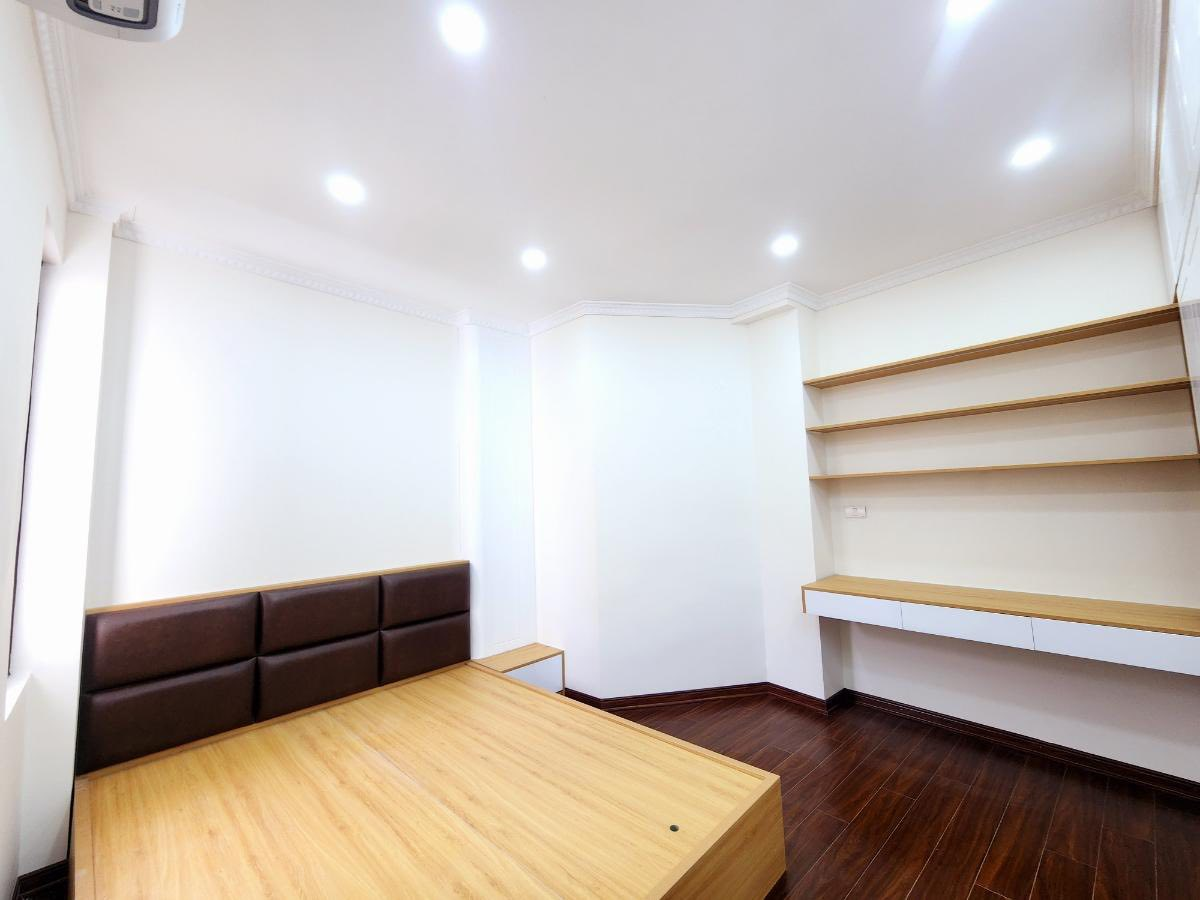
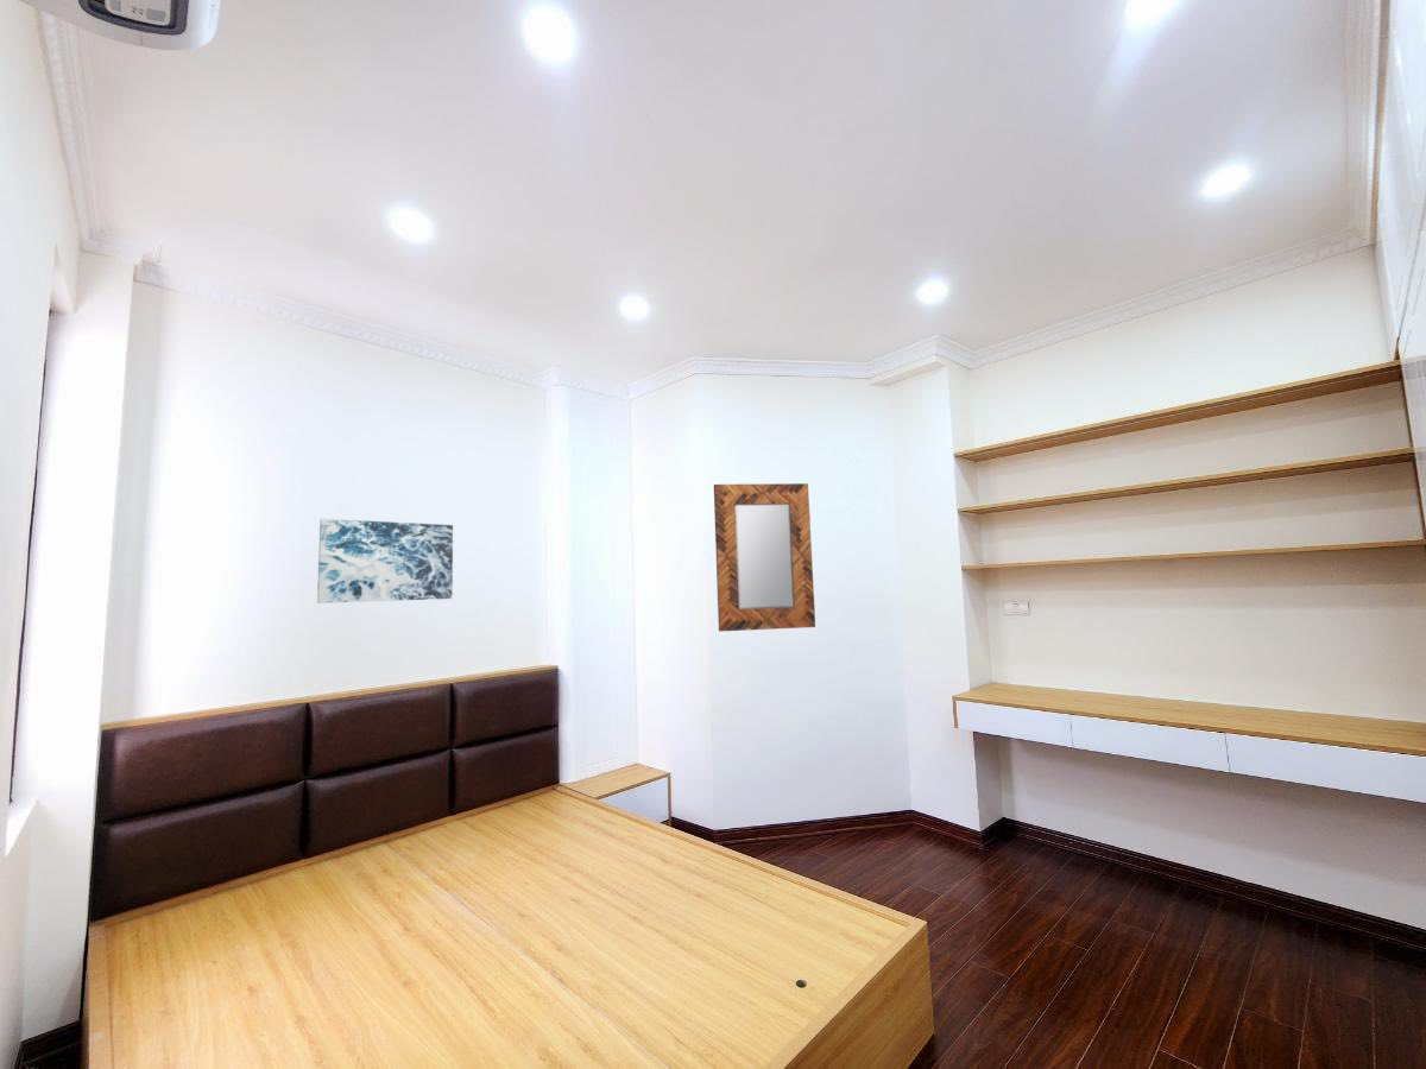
+ wall art (390, 561)
+ home mirror (764, 556)
